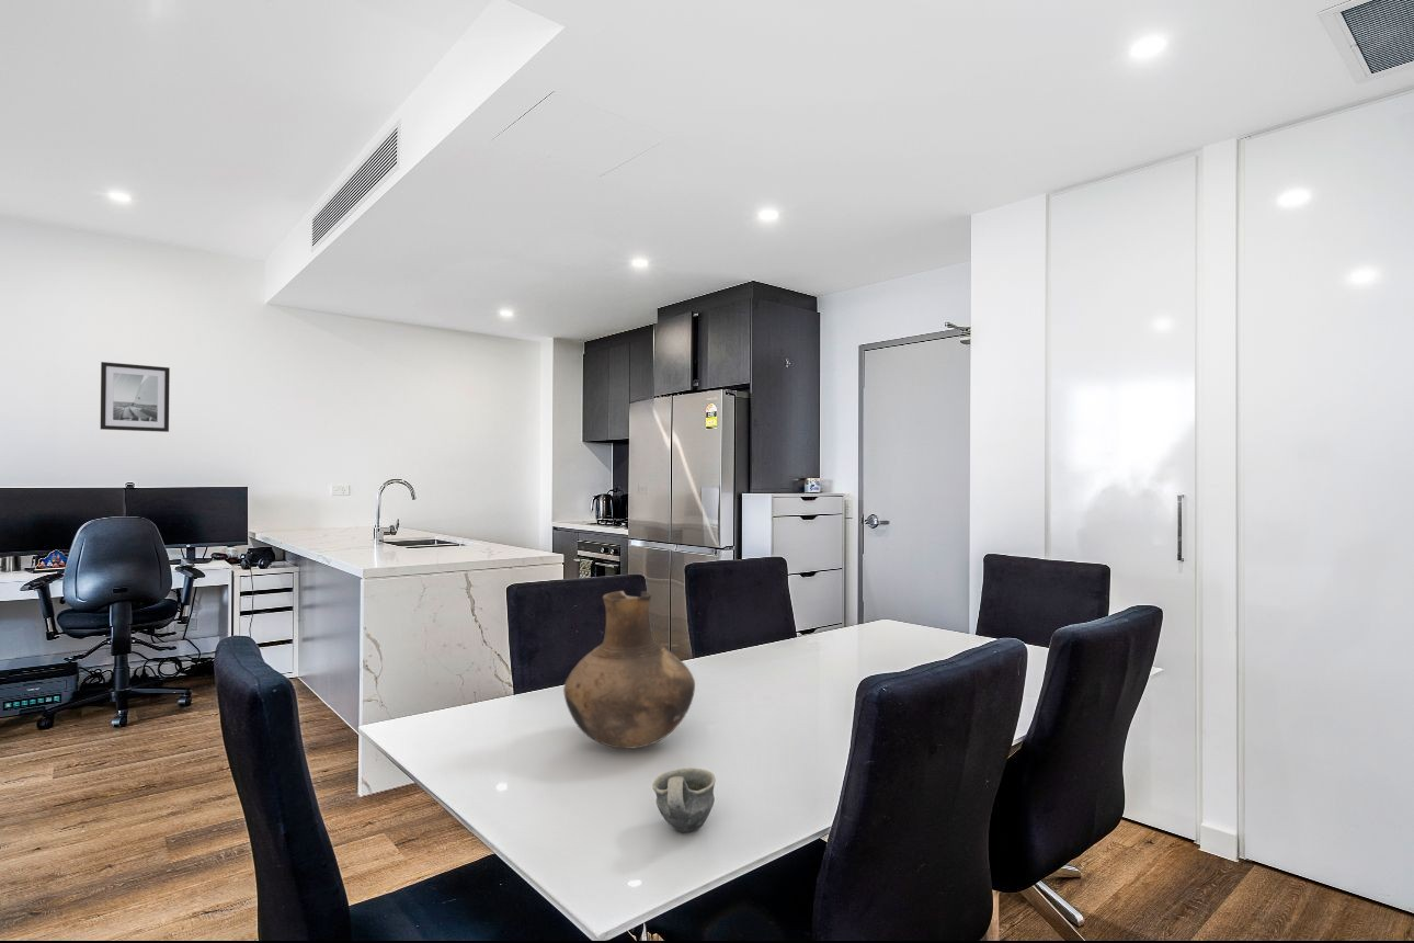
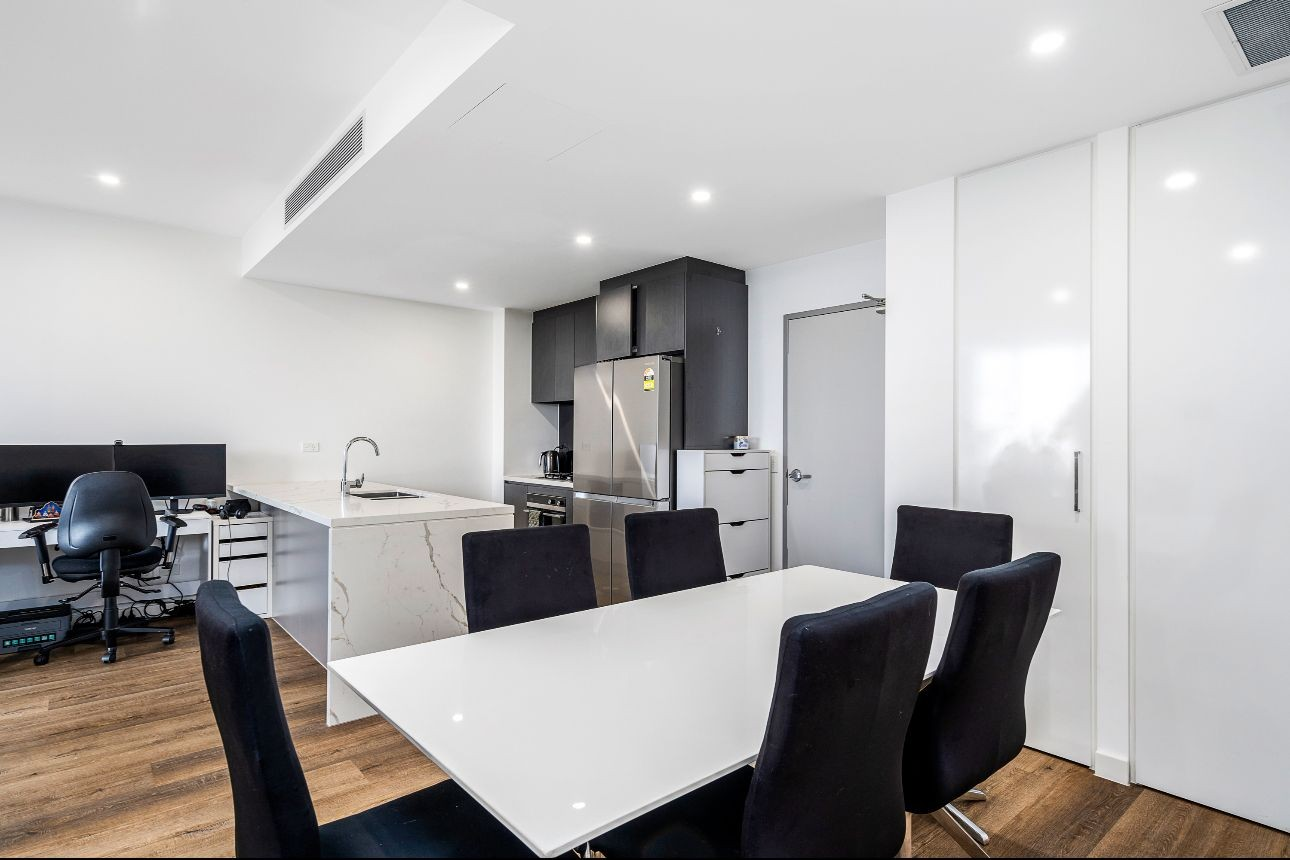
- wall art (135, 397)
- vase (629, 669)
- cup (680, 797)
